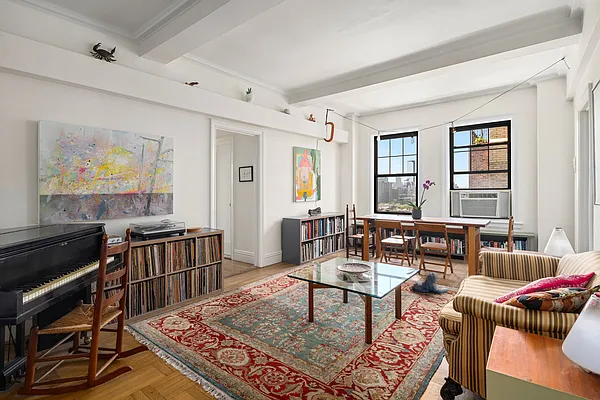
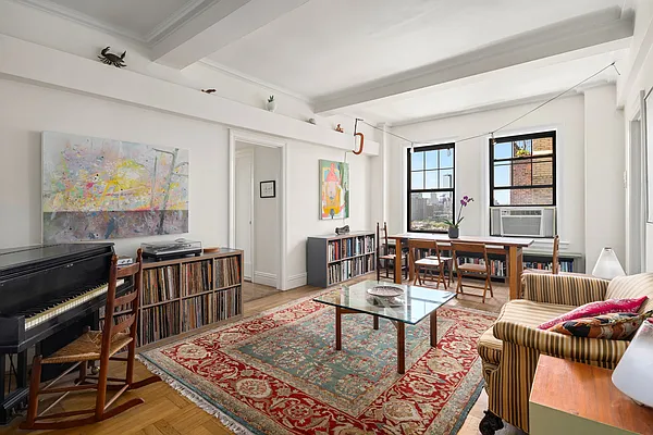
- plush toy (429, 281)
